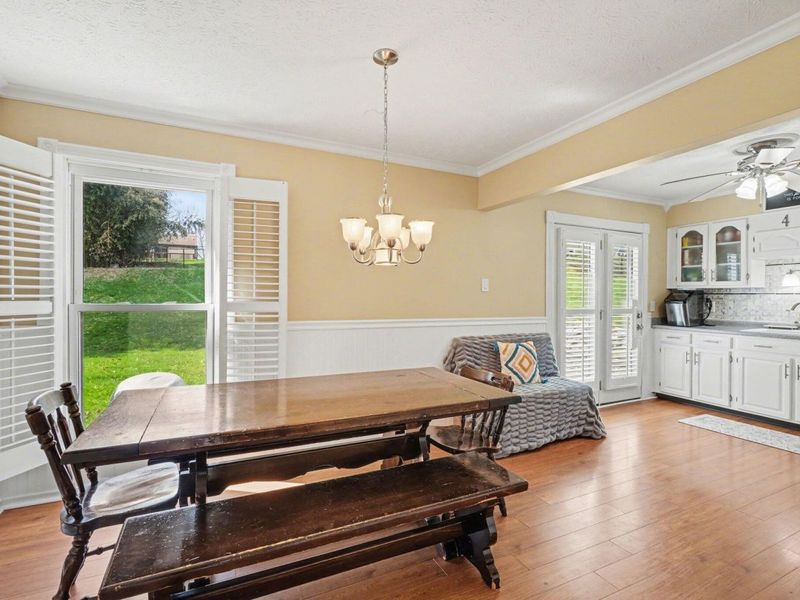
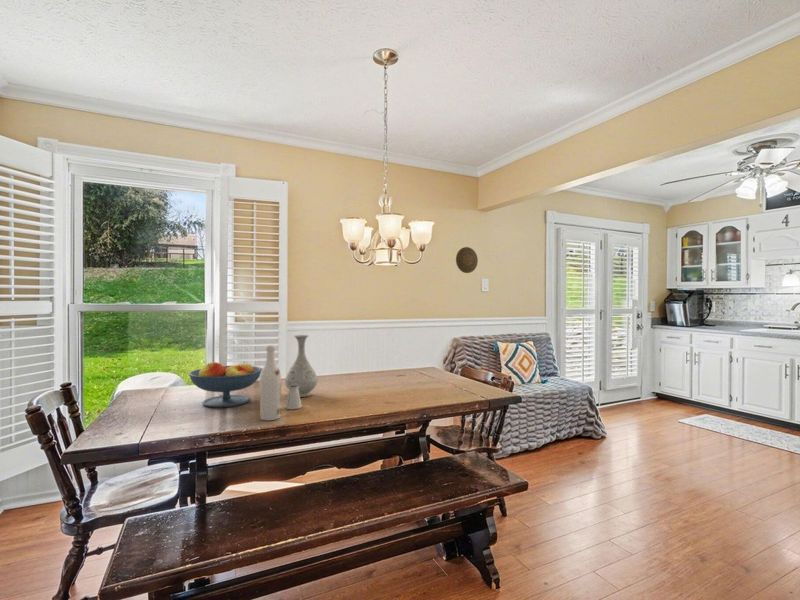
+ decorative plate (467, 260)
+ saltshaker (293, 396)
+ wine bottle (270, 381)
+ fruit bowl (226, 380)
+ vase (301, 365)
